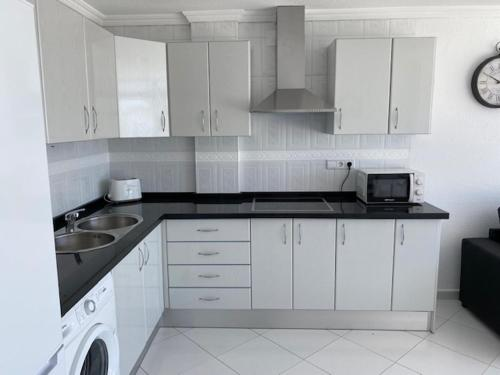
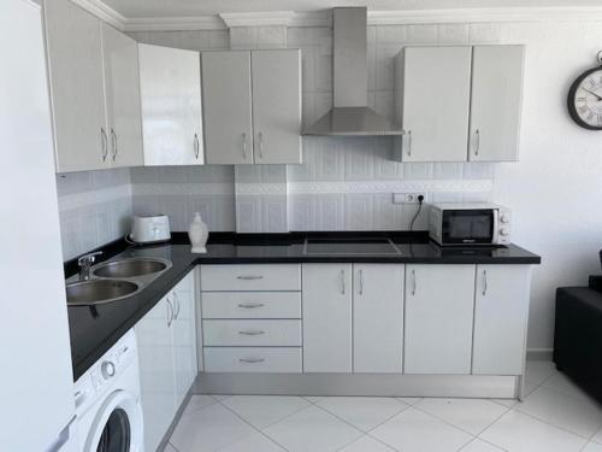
+ soap bottle (196, 233)
